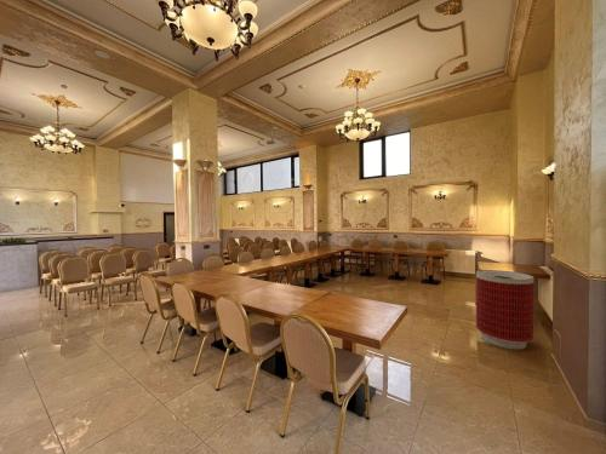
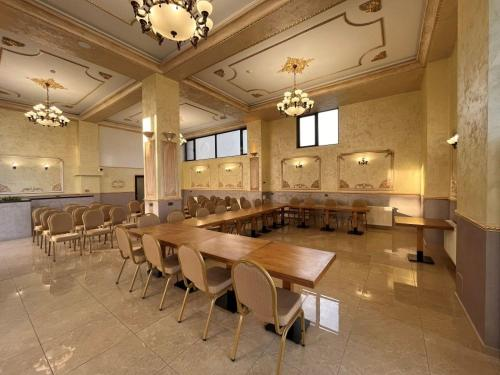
- trash can (503, 306)
